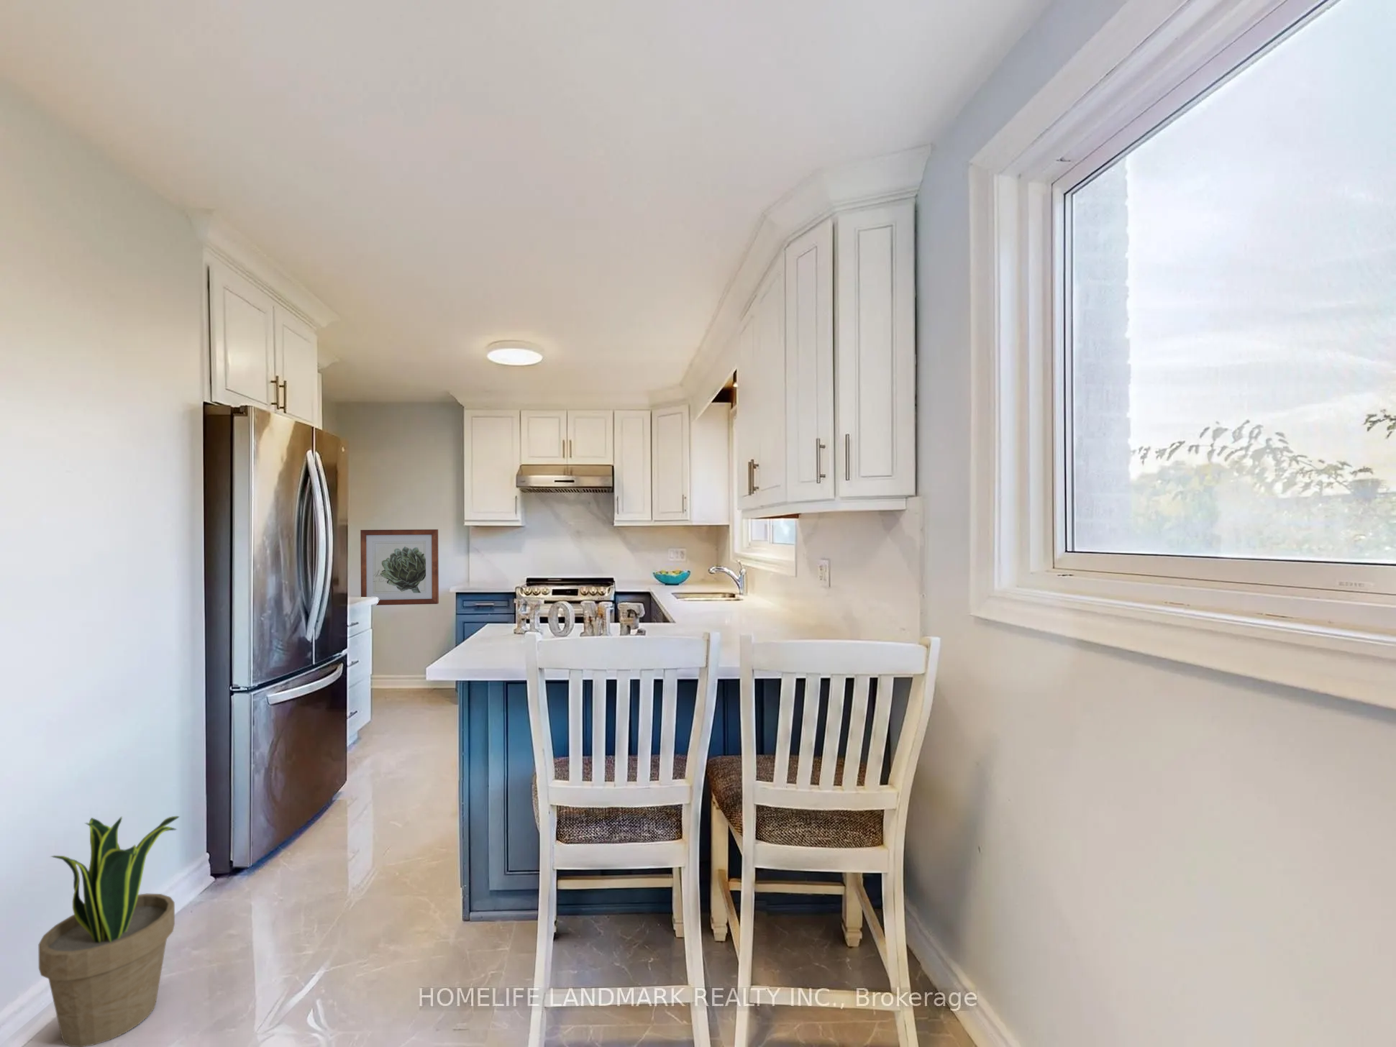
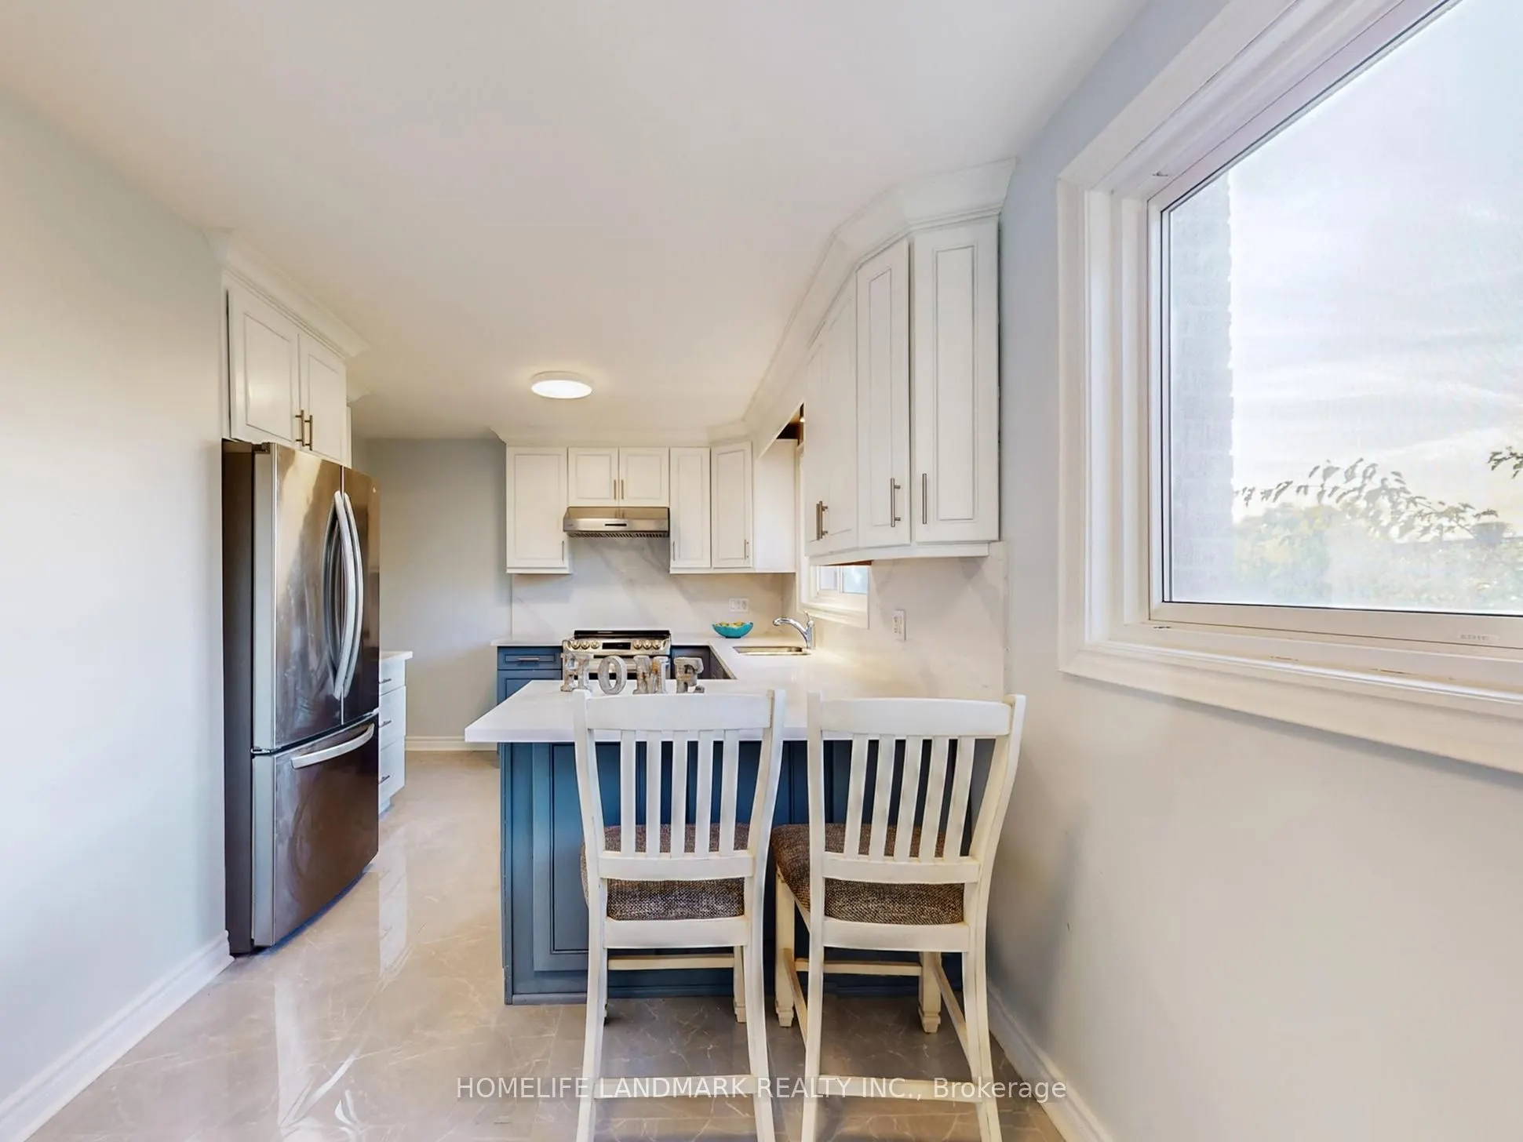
- potted plant (121, 913)
- wall art (400, 566)
